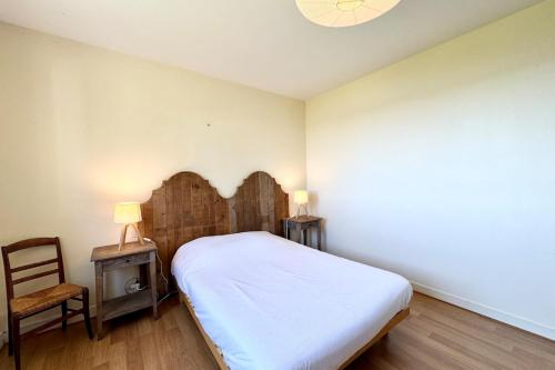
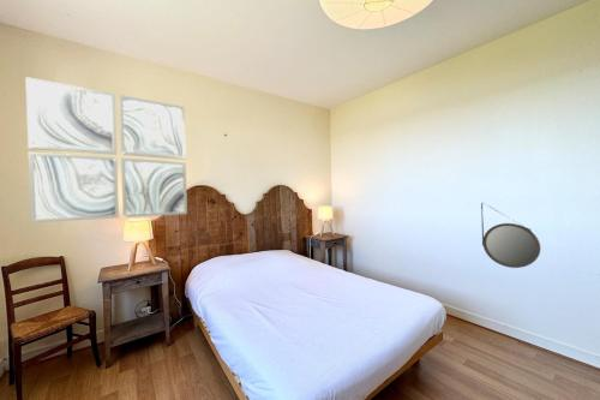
+ home mirror (509, 234)
+ wall art (121, 157)
